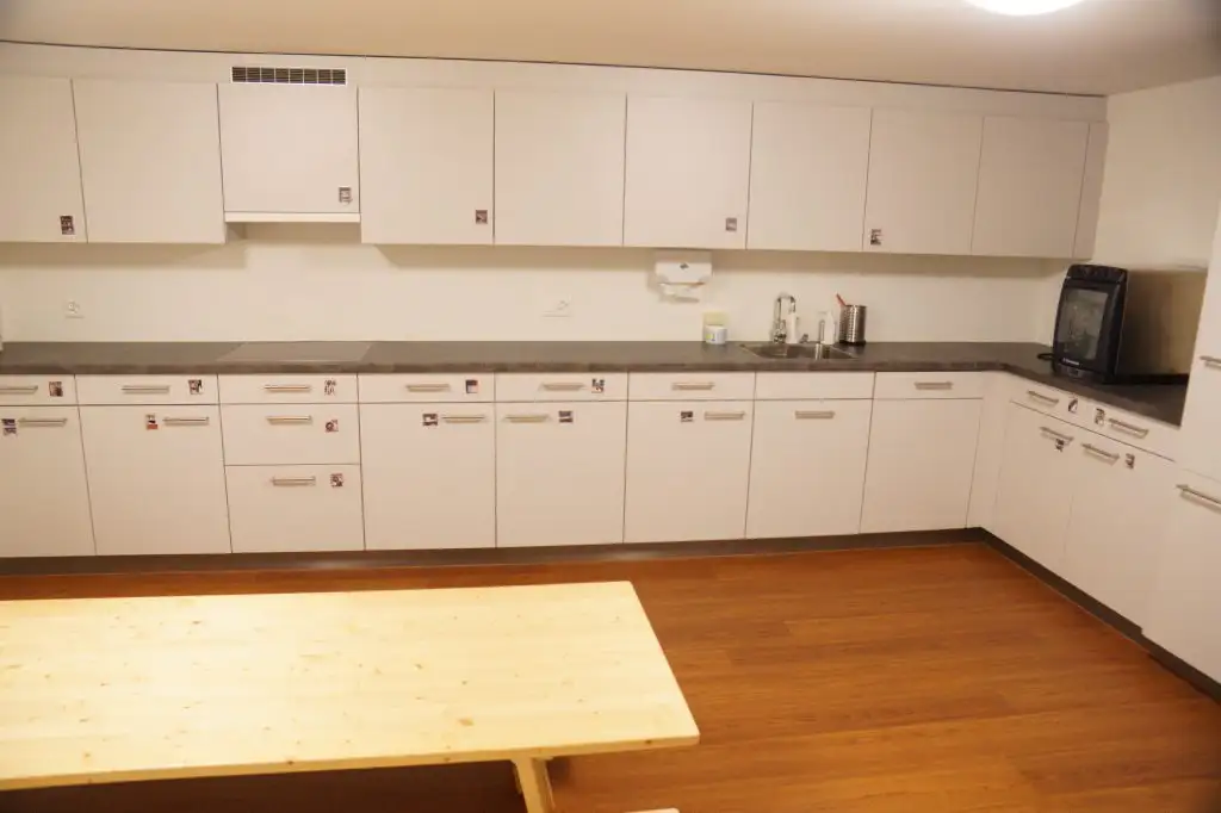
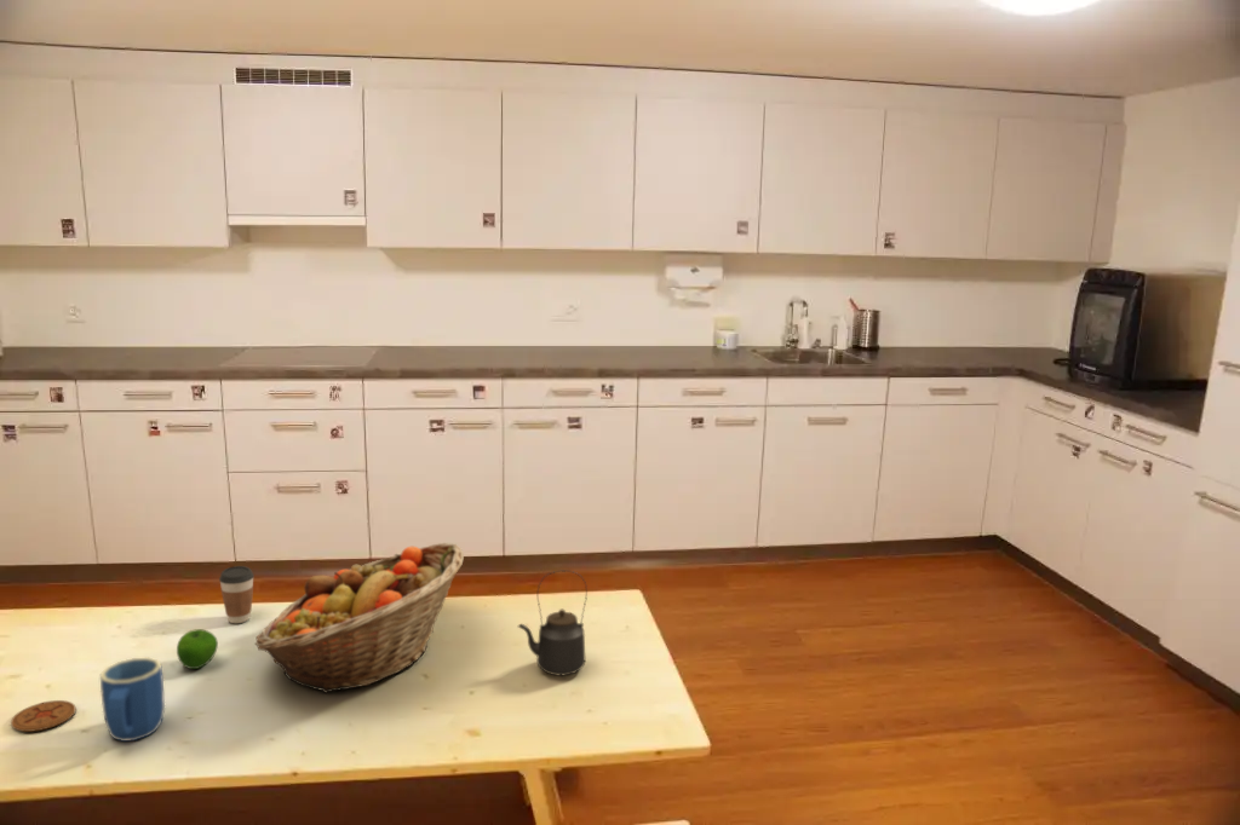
+ fruit basket (367, 607)
+ apple (196, 648)
+ mug (131, 702)
+ coffee cup (237, 595)
+ coaster (44, 715)
+ kettle (552, 619)
